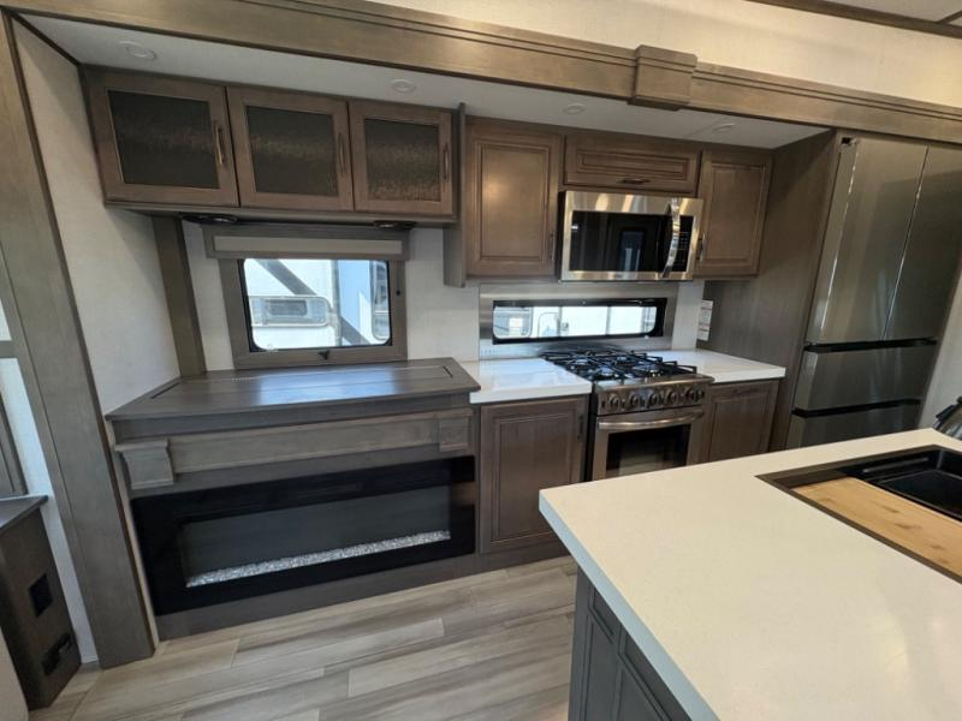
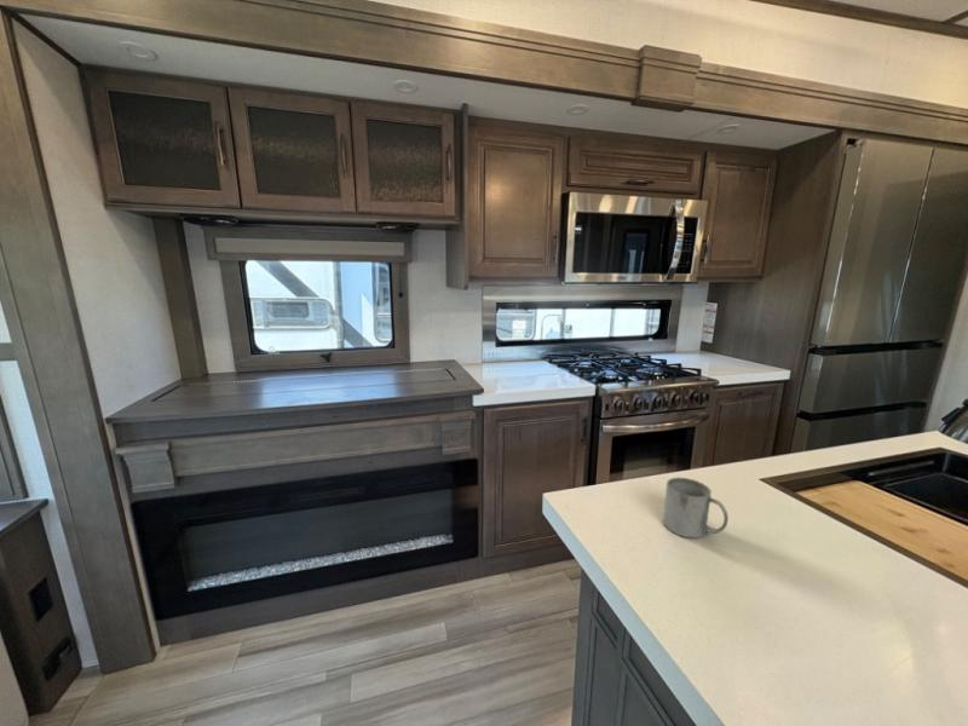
+ mug (695, 509)
